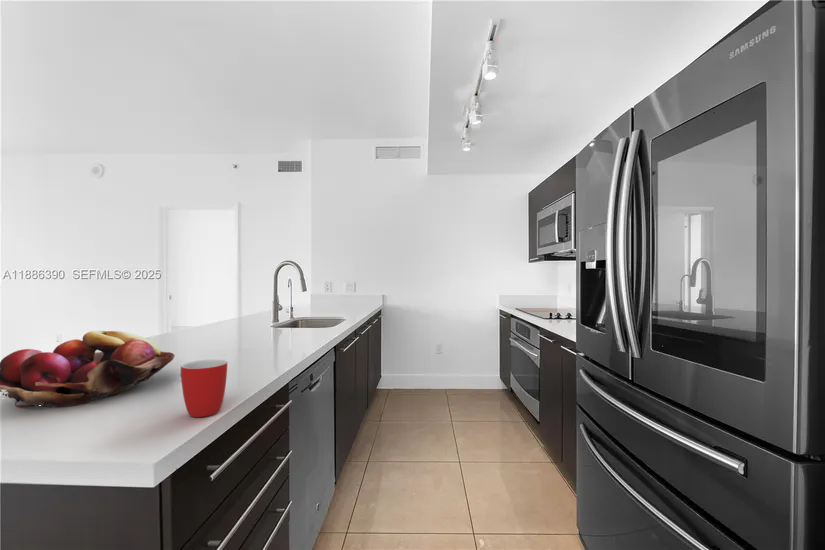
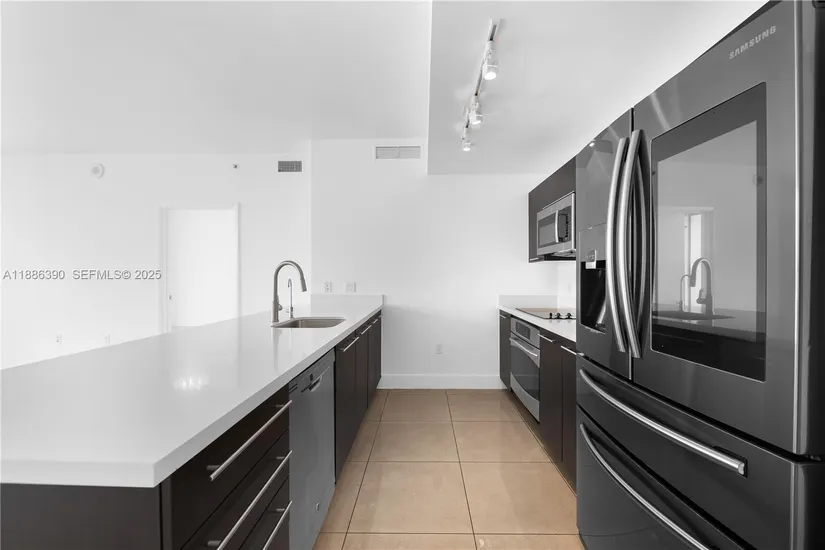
- mug (199, 386)
- fruit basket (92, 362)
